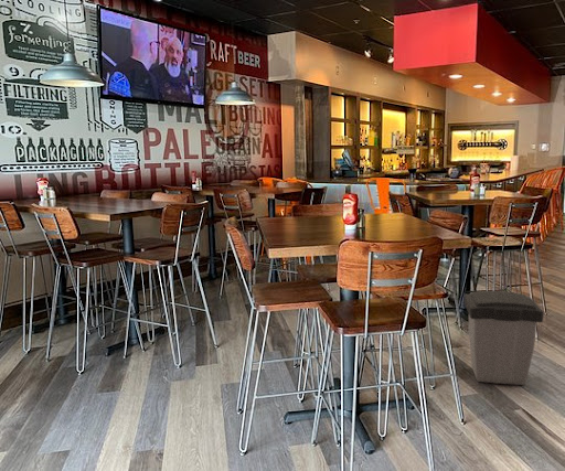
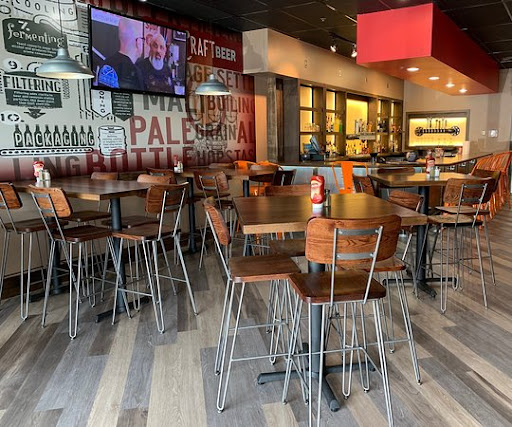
- trash can (500, 338)
